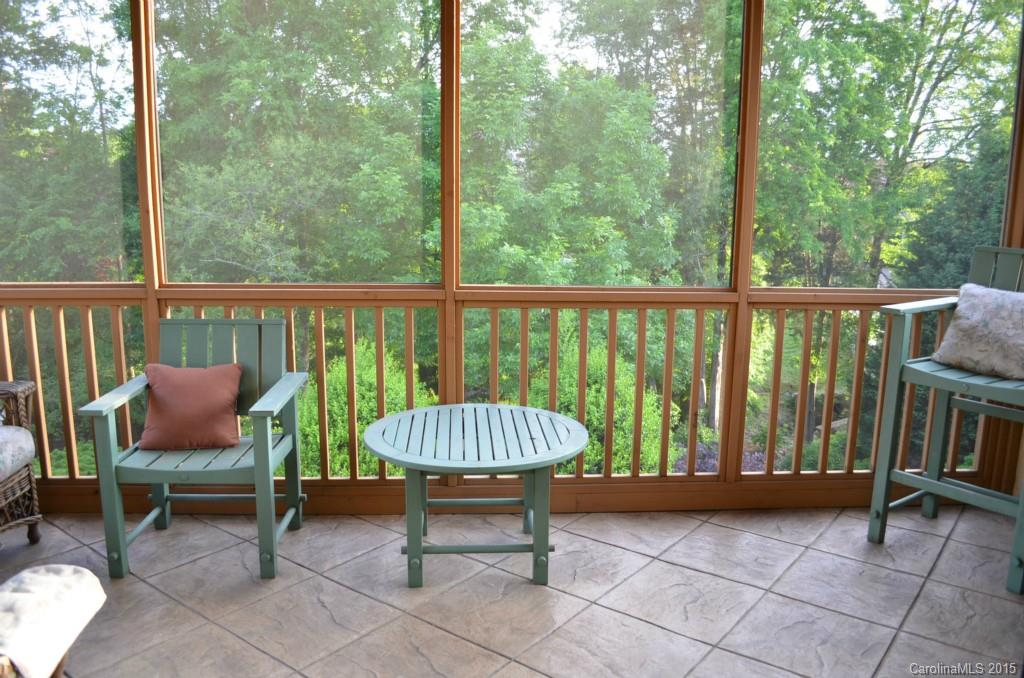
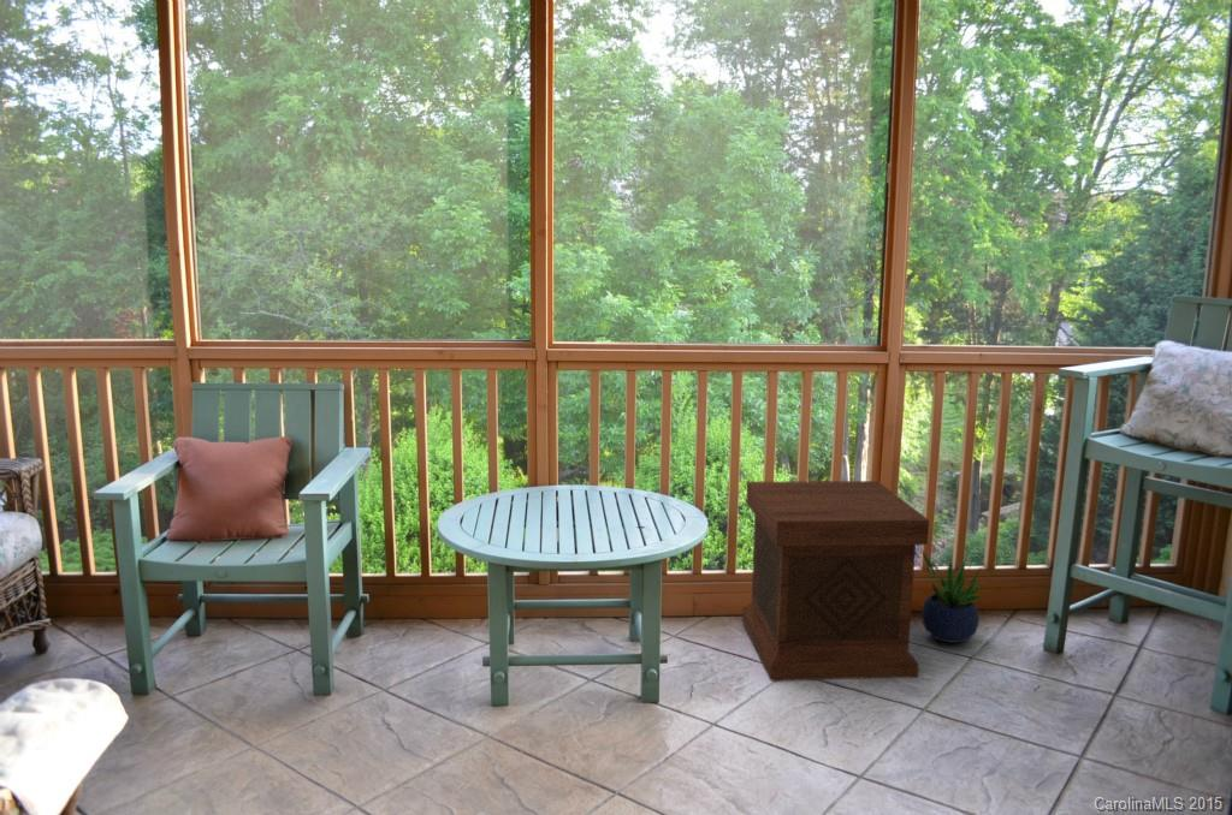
+ potted plant (956, 597)
+ side table (827, 575)
